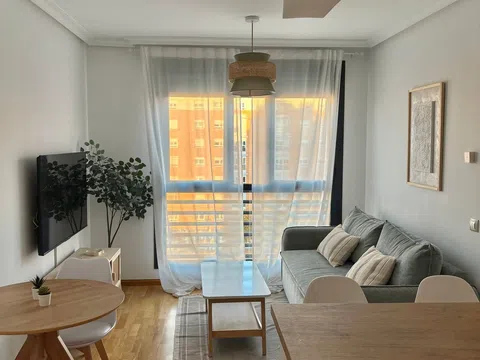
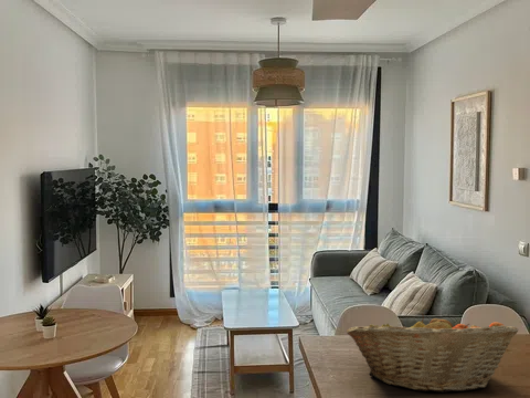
+ fruit basket (430, 343)
